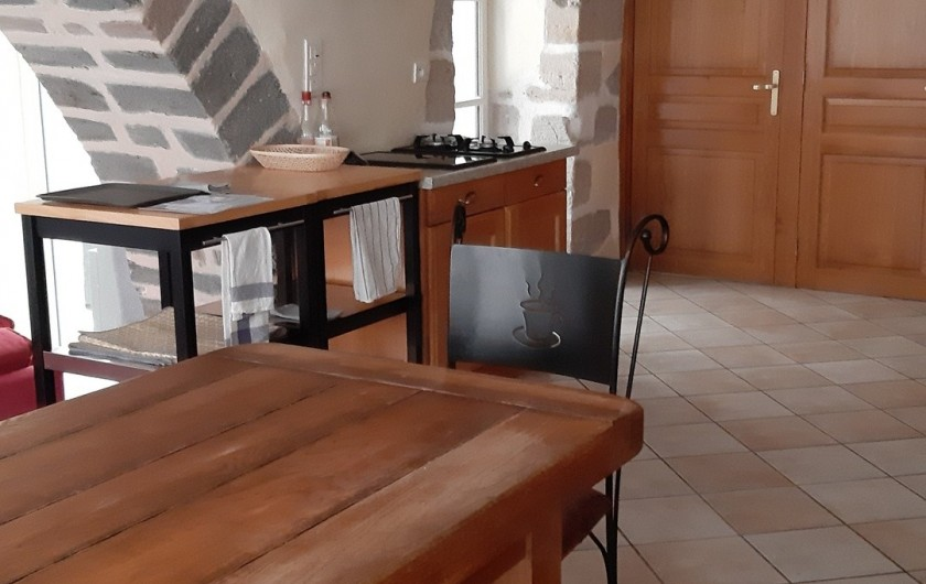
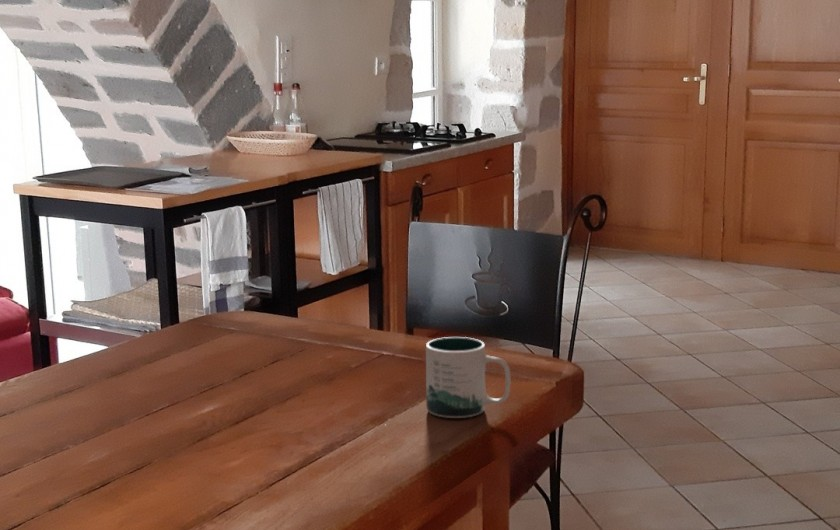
+ mug (468, 378)
